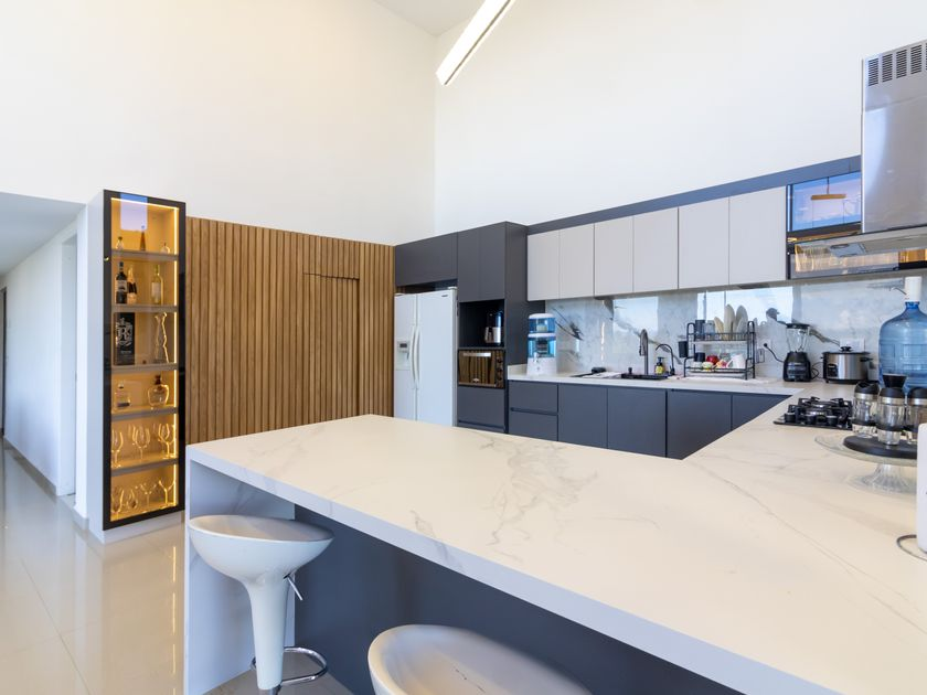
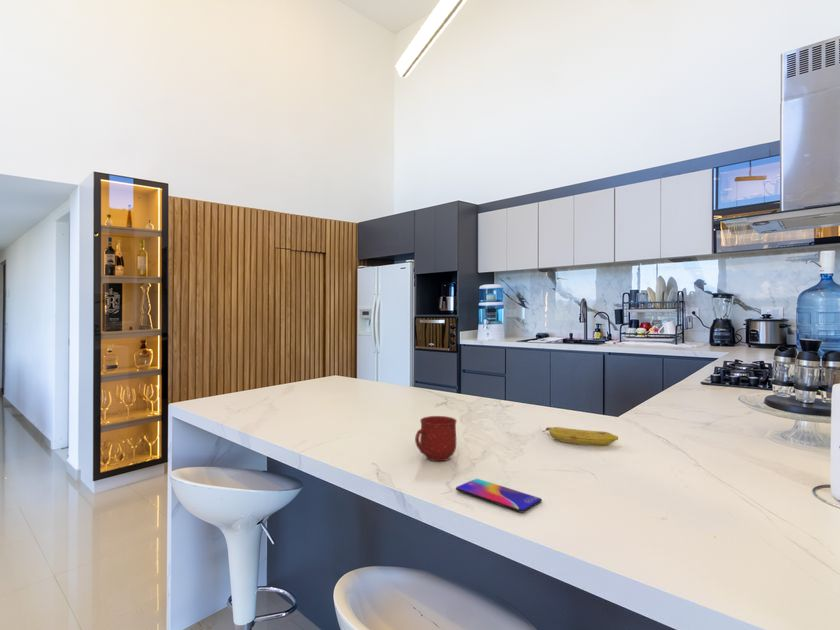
+ mug (433, 440)
+ fruit (576, 433)
+ smartphone (497, 494)
